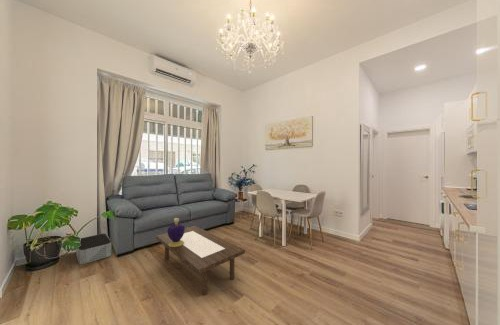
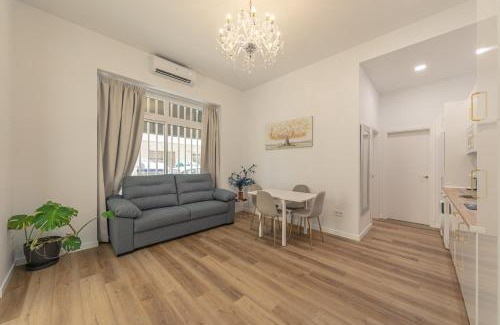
- decorative container (176, 231)
- coffee table (196, 254)
- storage bin (93, 247)
